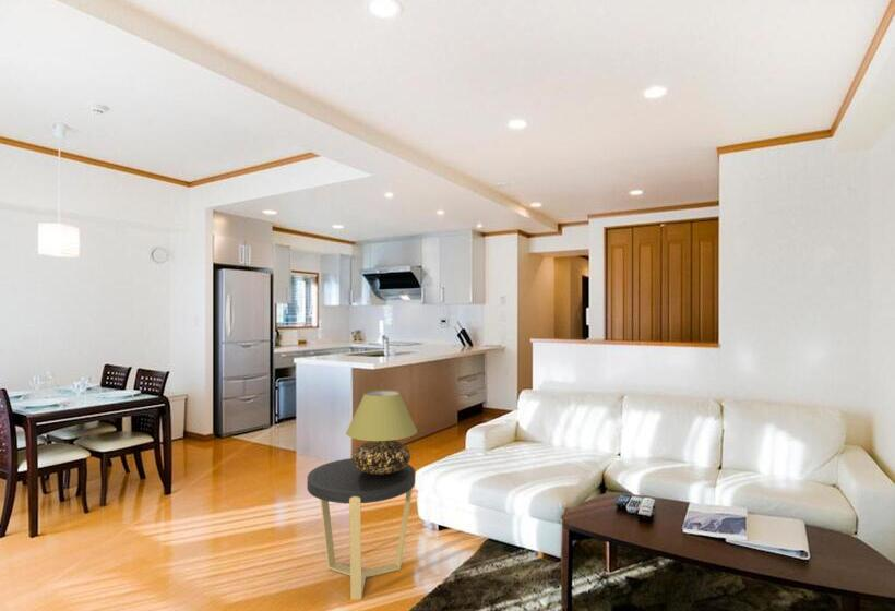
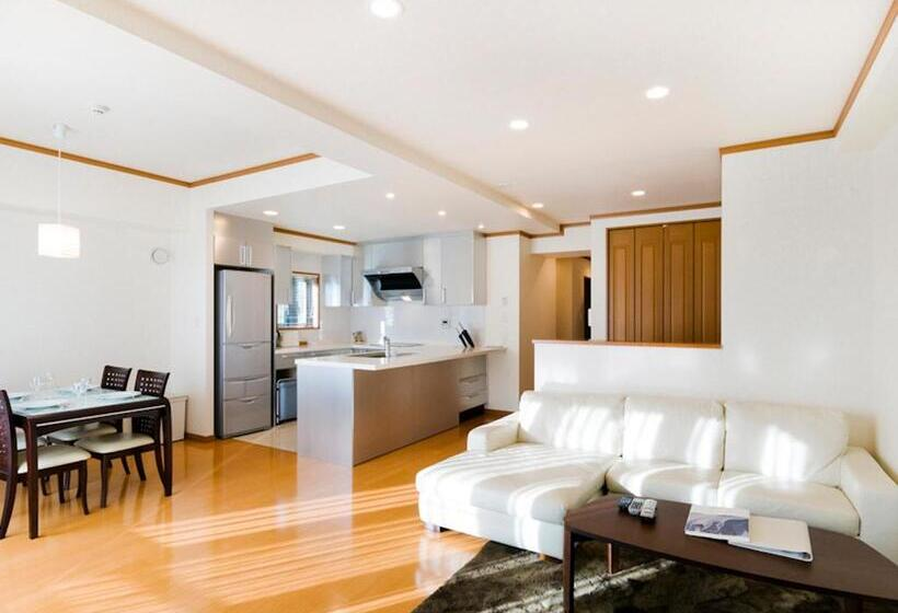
- side table (360, 525)
- table lamp (382, 431)
